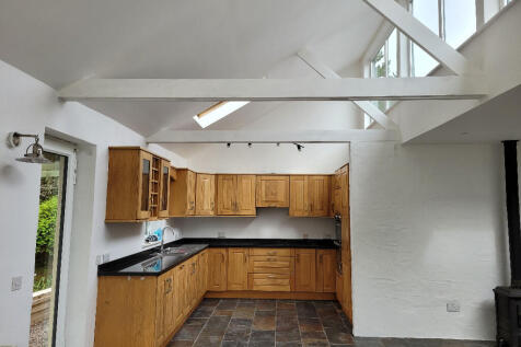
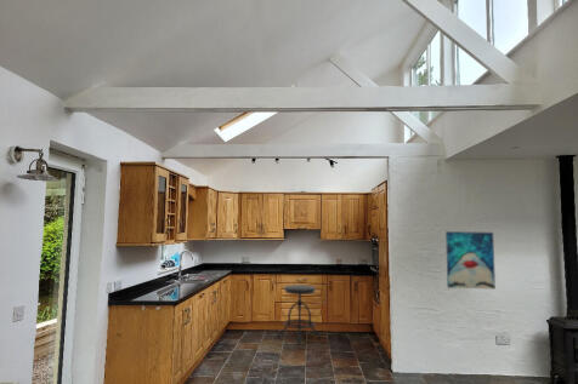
+ stool (299, 313)
+ wall art (470, 259)
